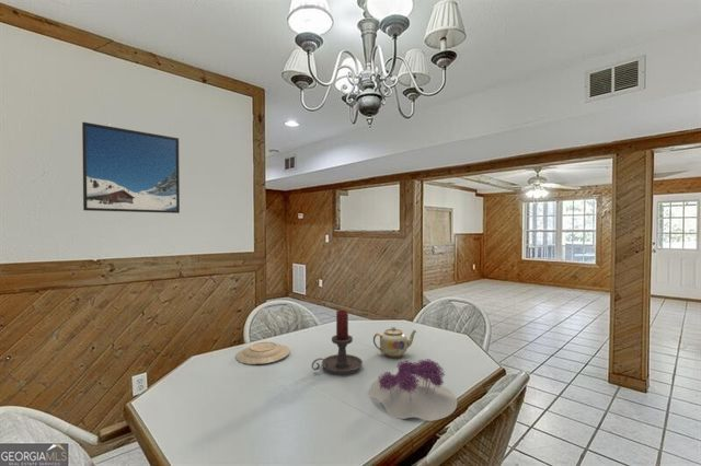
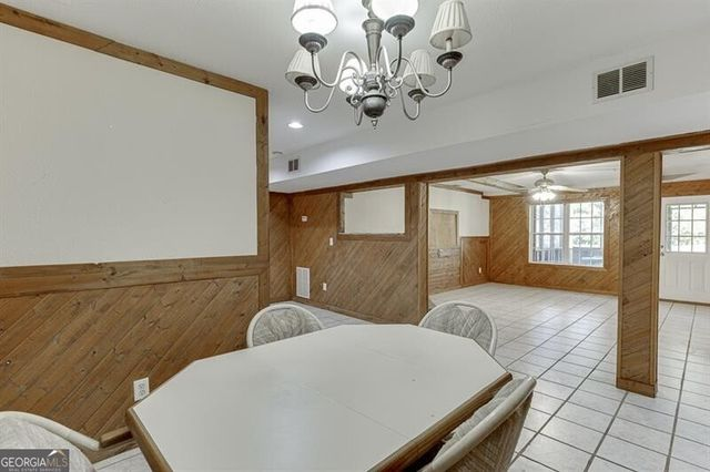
- teapot (394, 340)
- candle holder (336, 339)
- flower (412, 378)
- plate (263, 350)
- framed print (135, 171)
